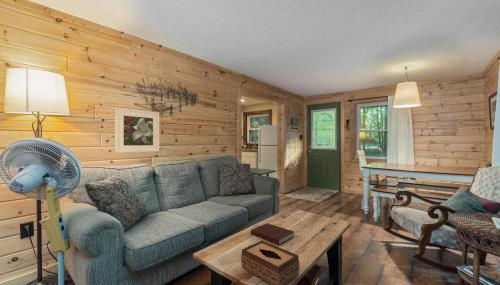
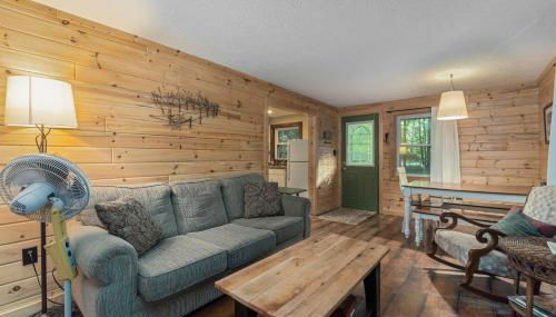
- tissue box (269, 262)
- notebook (272, 232)
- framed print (138, 131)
